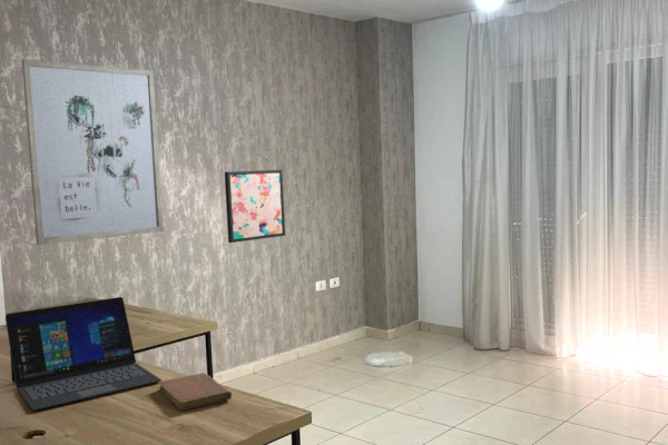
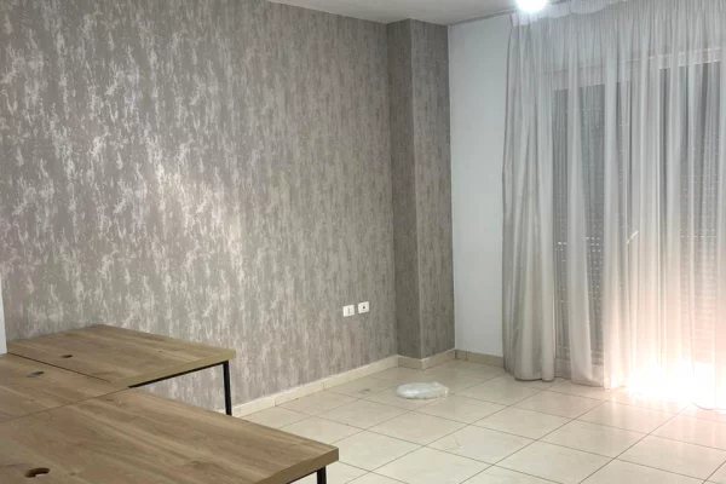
- wall art (256, 205)
- wall art (98, 151)
- notebook (194, 389)
- laptop (82, 347)
